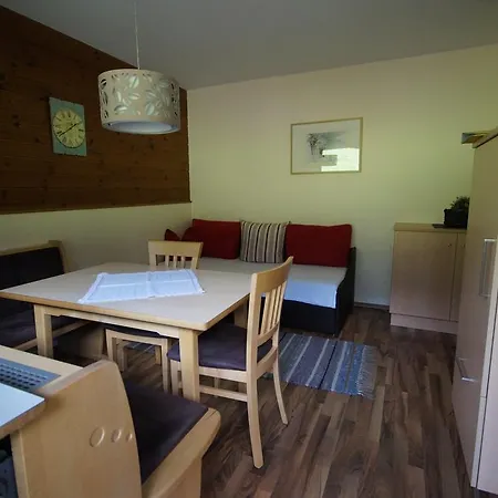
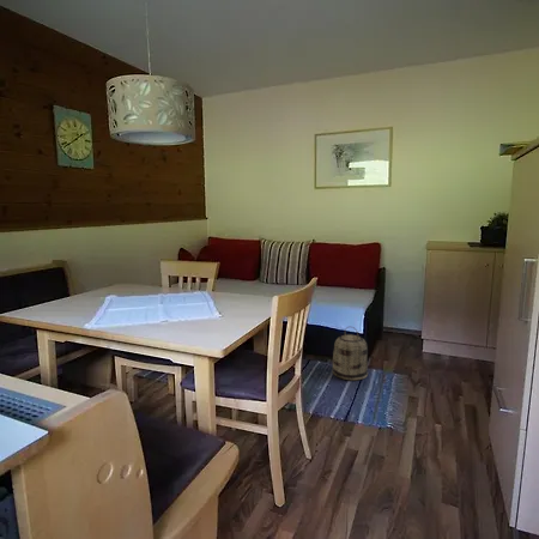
+ basket (350, 350)
